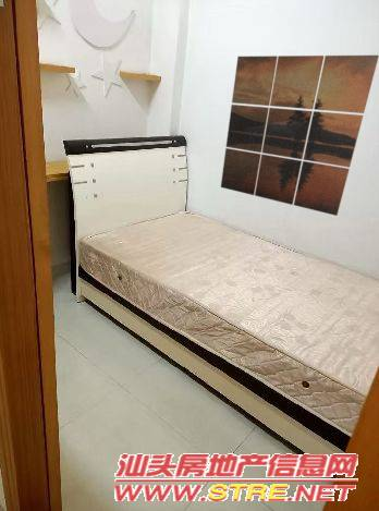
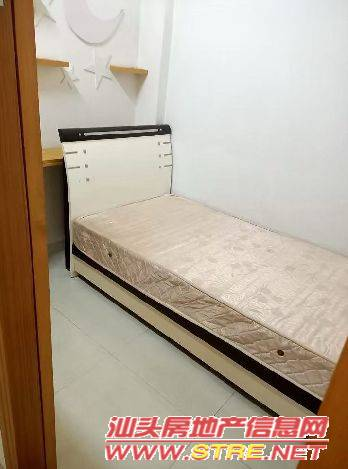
- wall art (285, 133)
